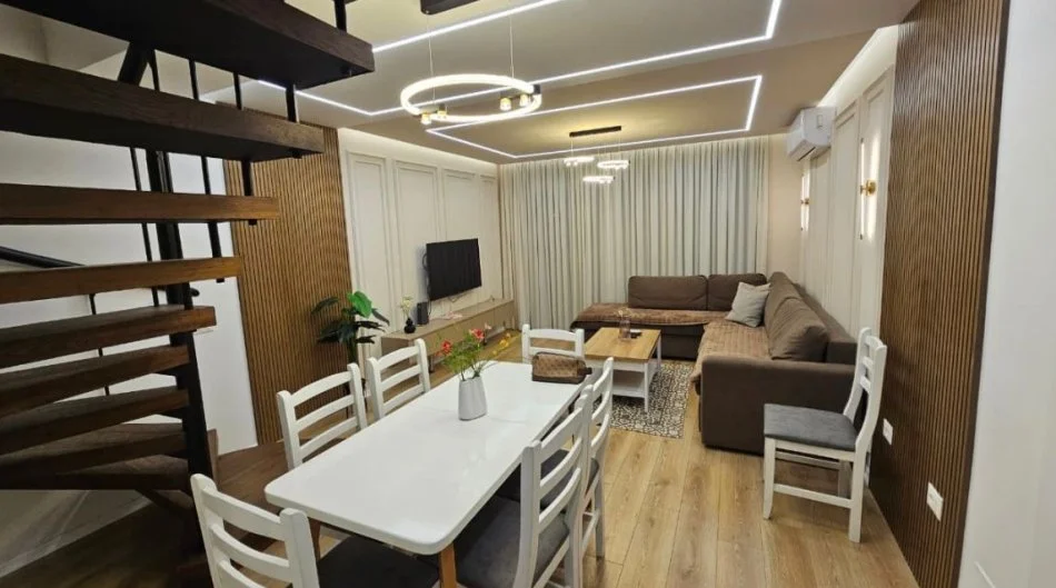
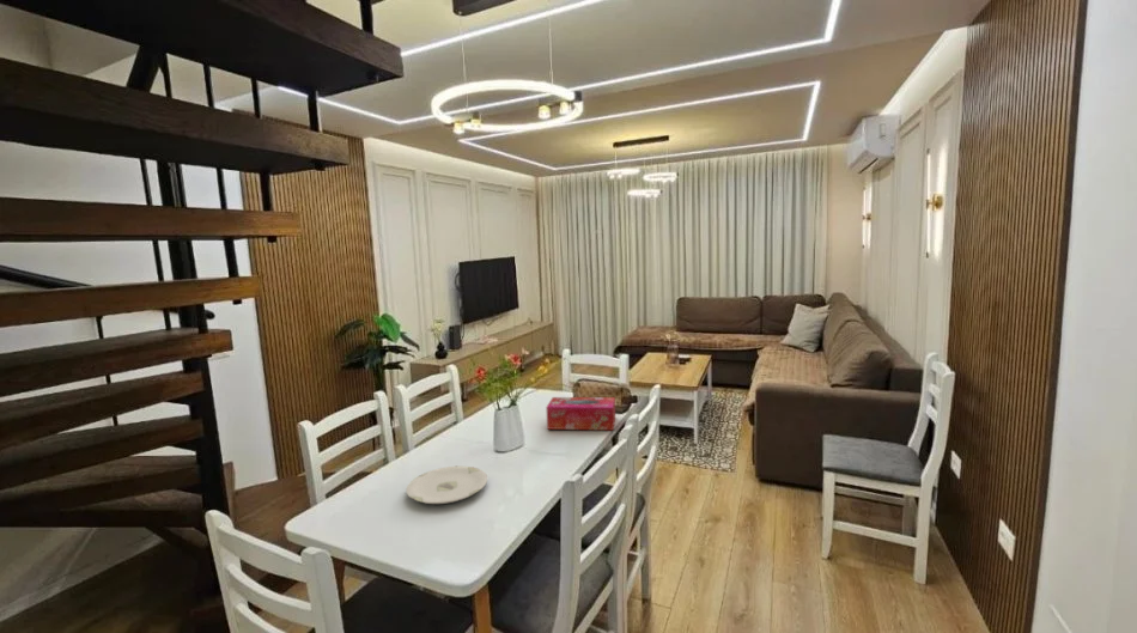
+ tissue box (582, 413)
+ plate (448, 486)
